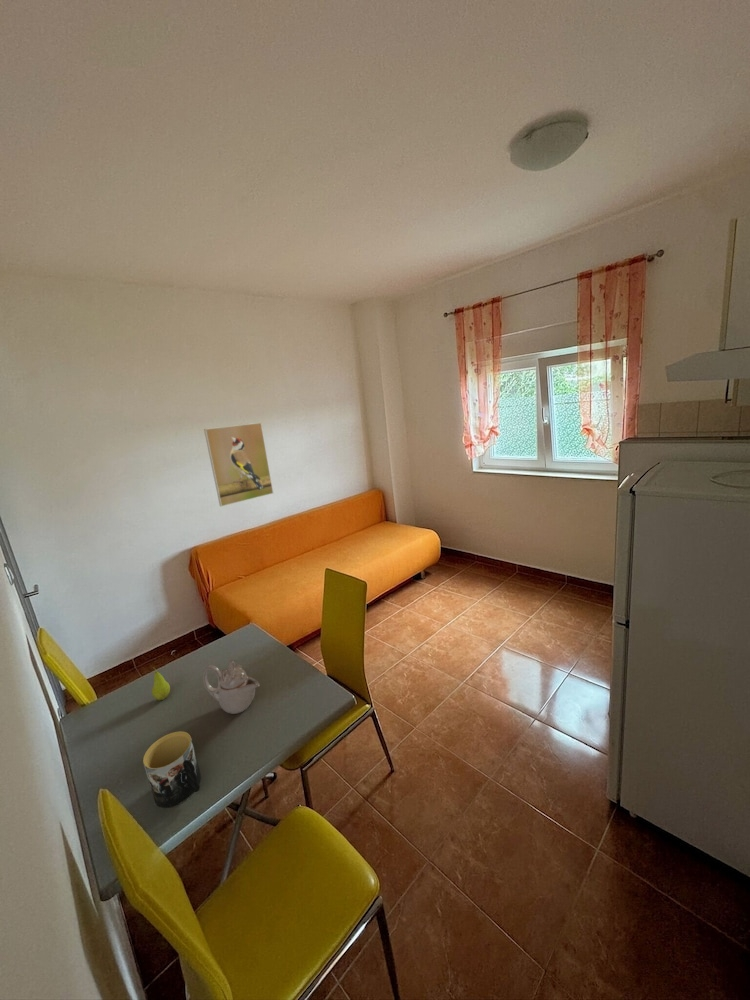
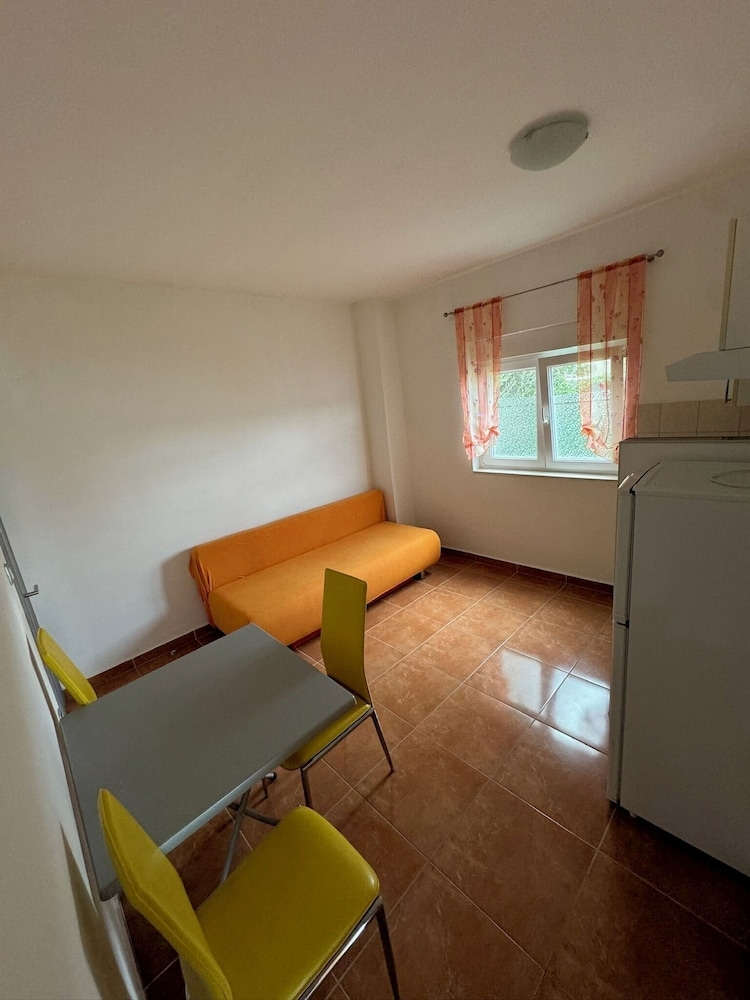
- fruit (159, 683)
- teapot (231, 685)
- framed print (240, 463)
- mug (177, 769)
